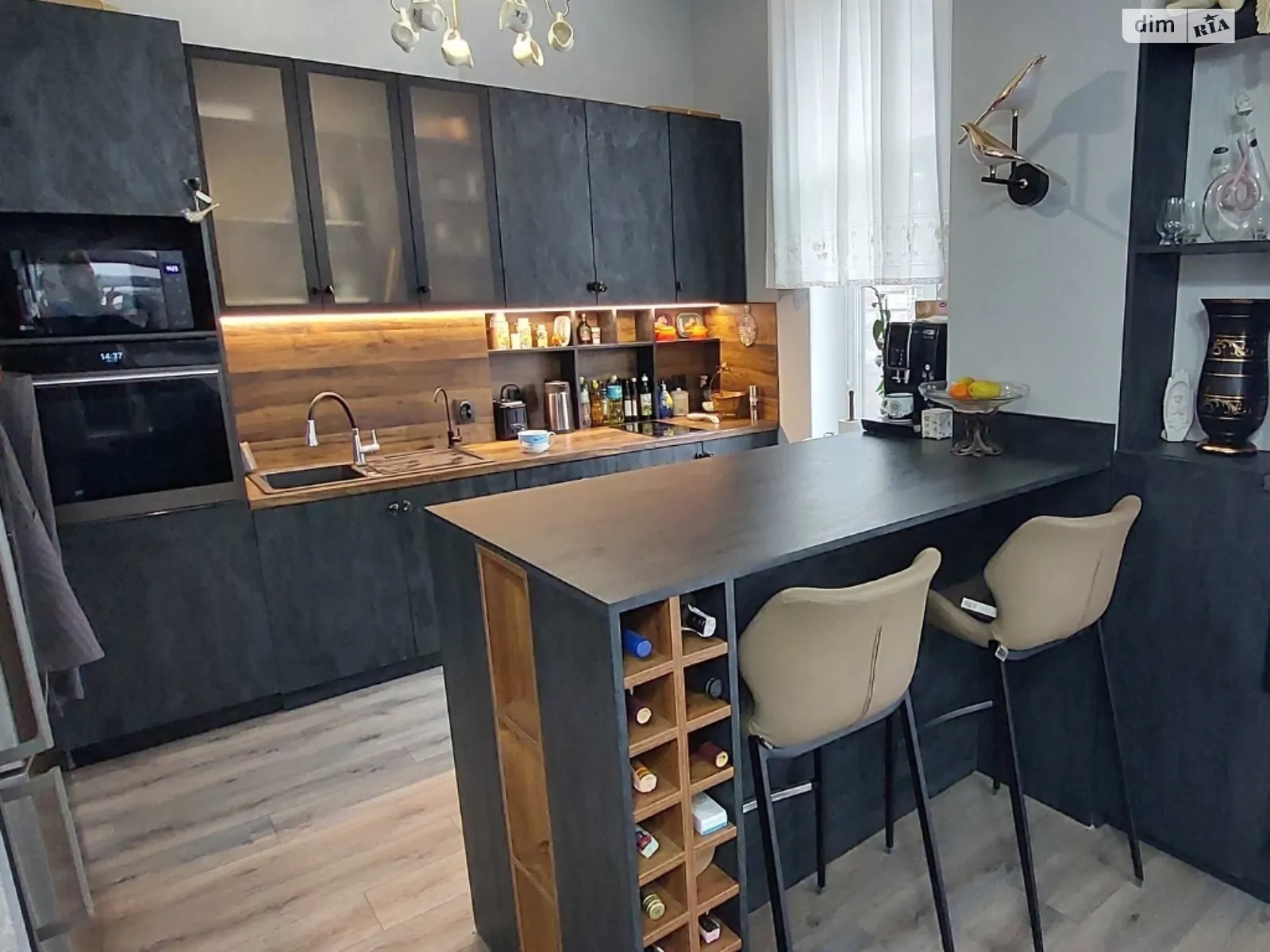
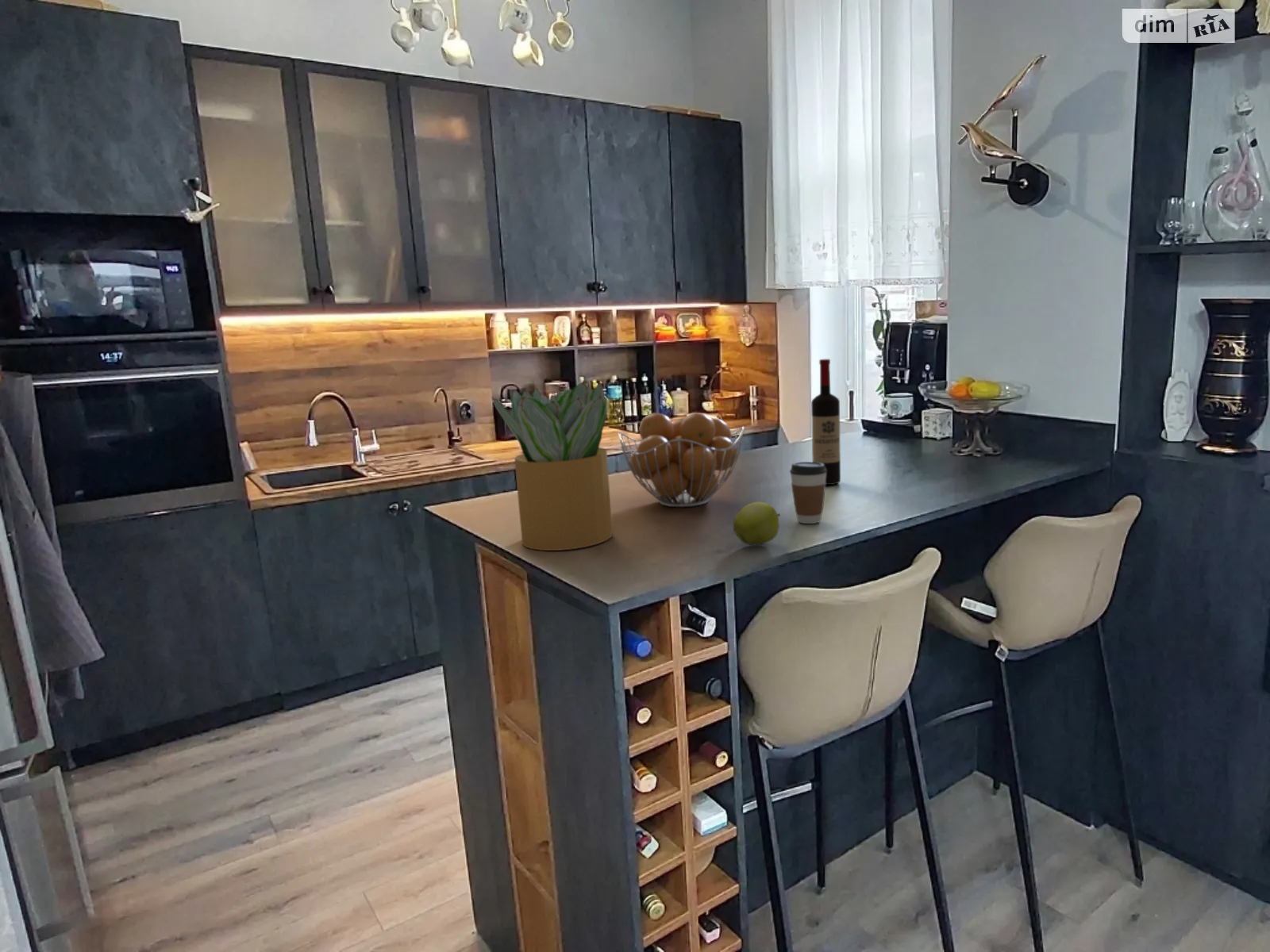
+ potted plant (554, 464)
+ coffee cup (808, 492)
+ apple (756, 524)
+ wine bottle (826, 421)
+ fruit basket (682, 457)
